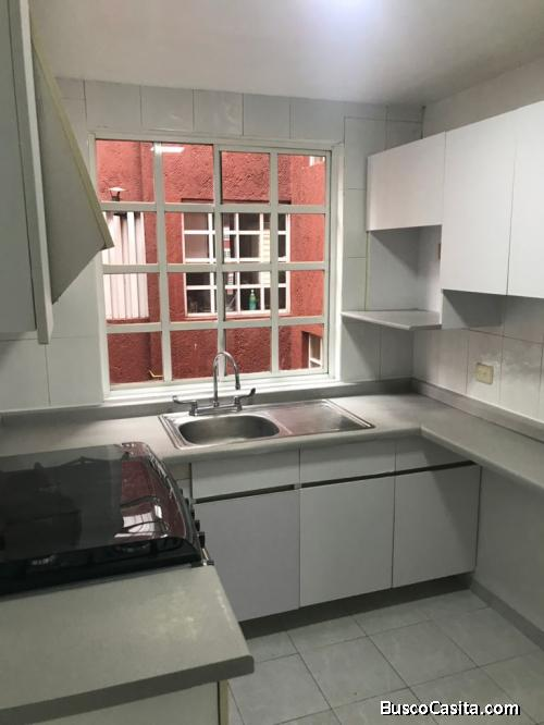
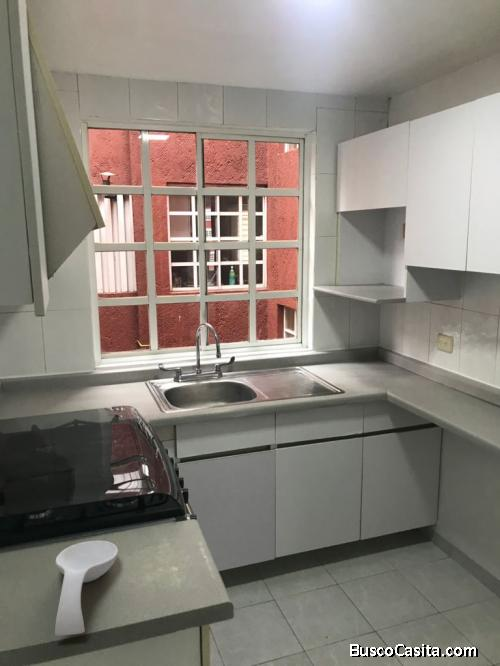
+ spoon rest (82, 573)
